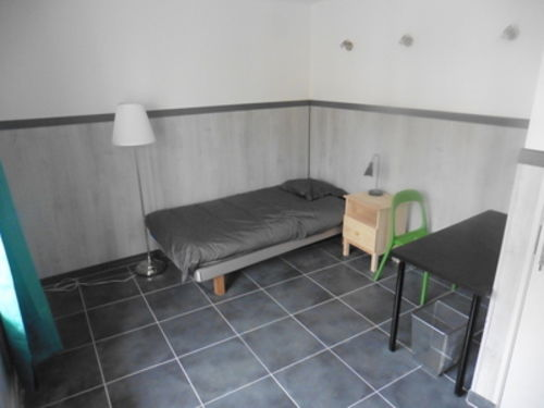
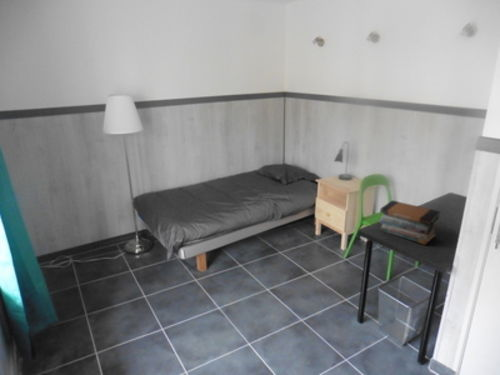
+ book stack (408, 221)
